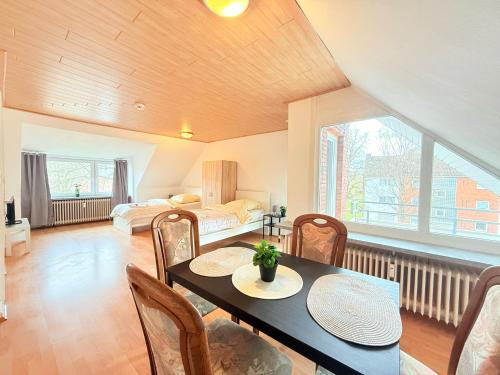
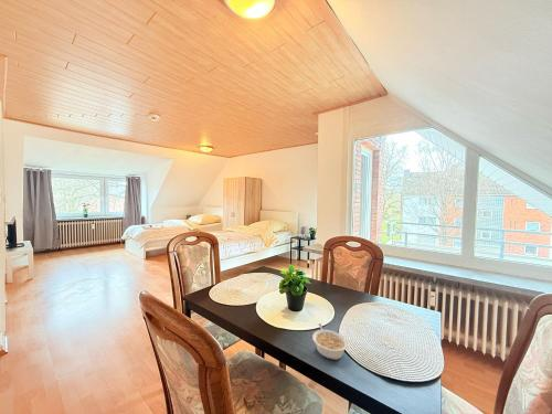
+ legume (328, 343)
